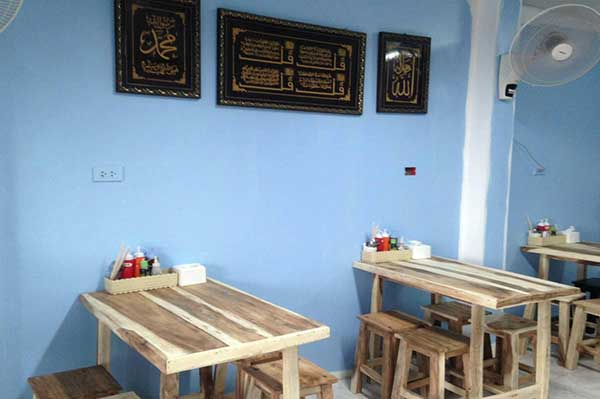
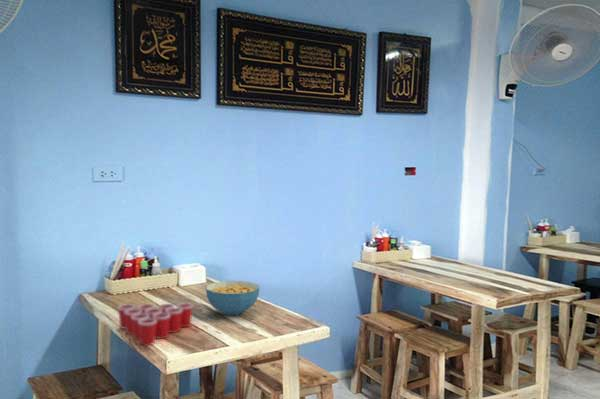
+ cereal bowl (232, 299)
+ cup (161, 319)
